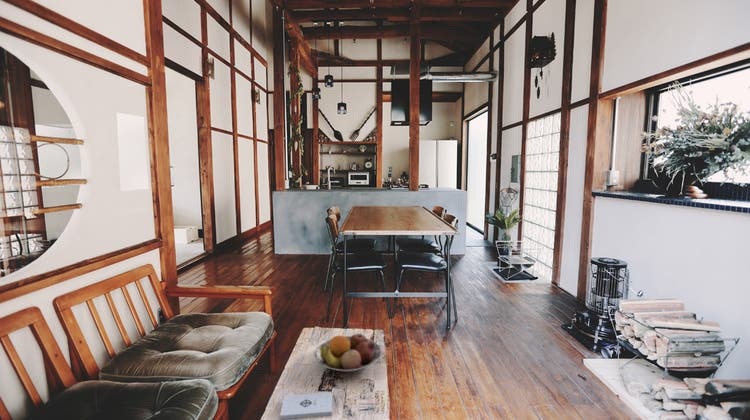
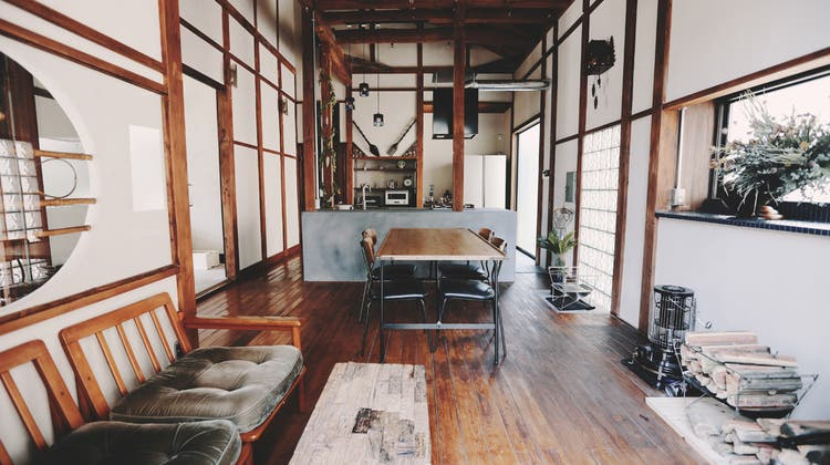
- notepad (307, 405)
- fruit bowl (348, 349)
